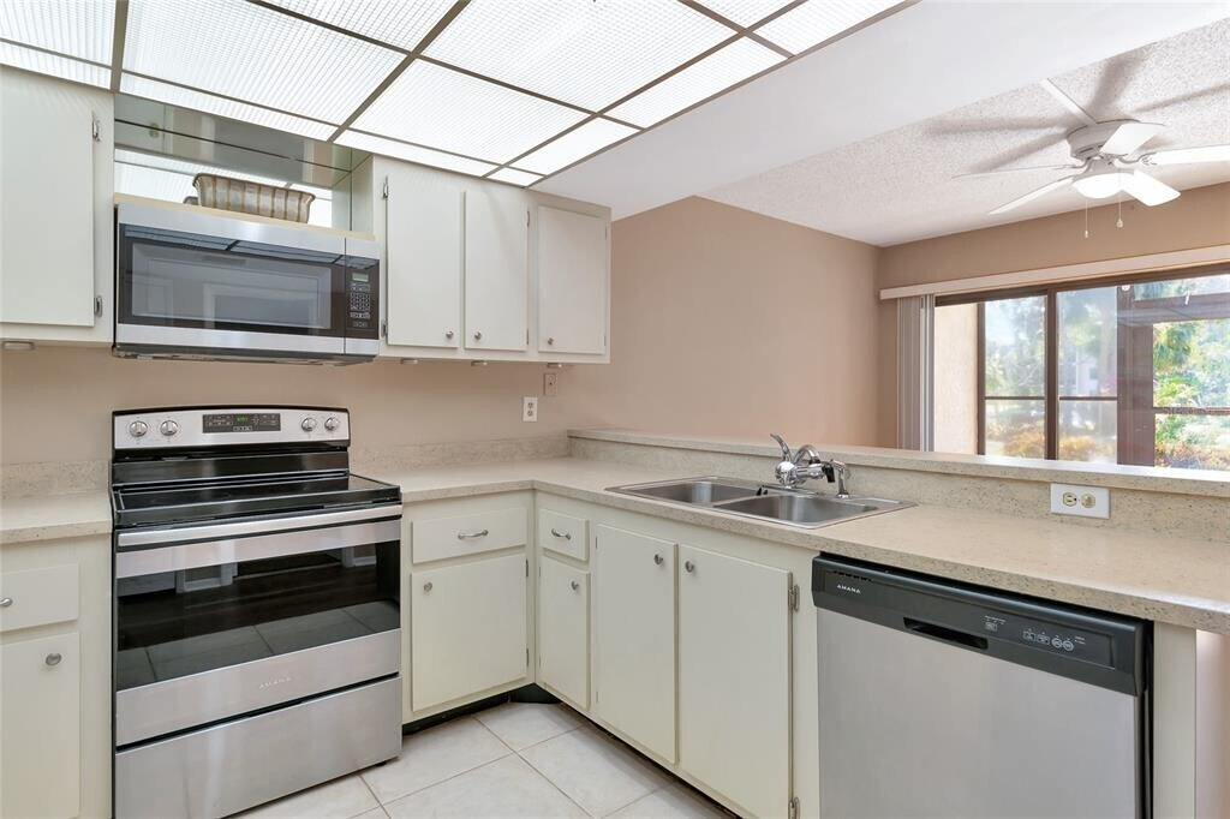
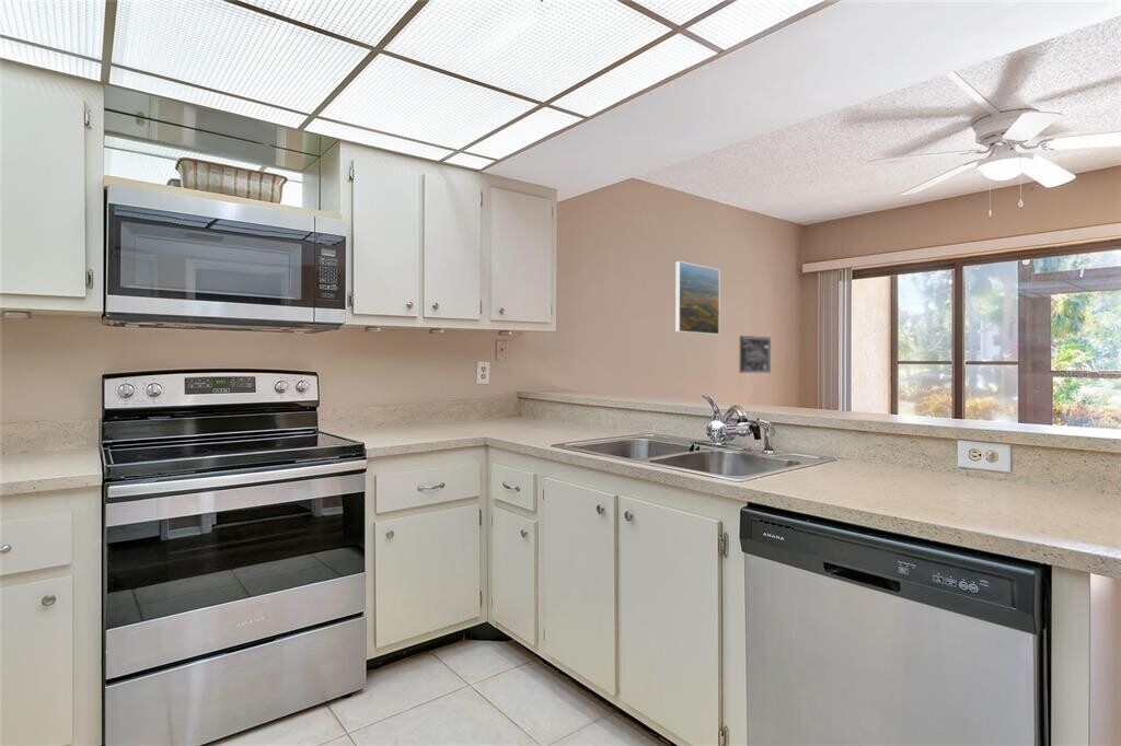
+ wall art (755, 354)
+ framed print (697, 299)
